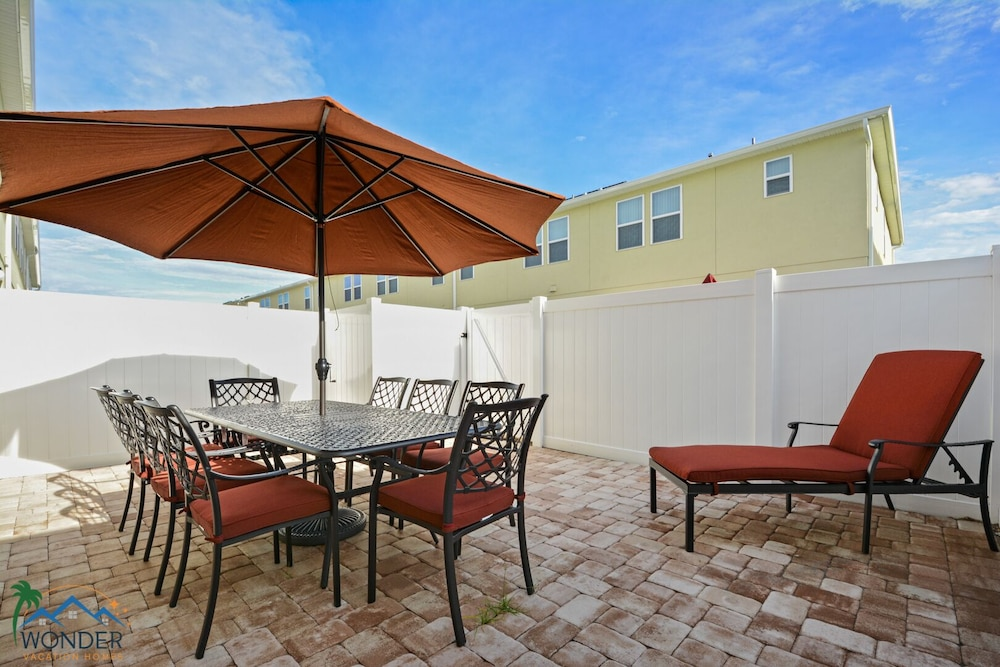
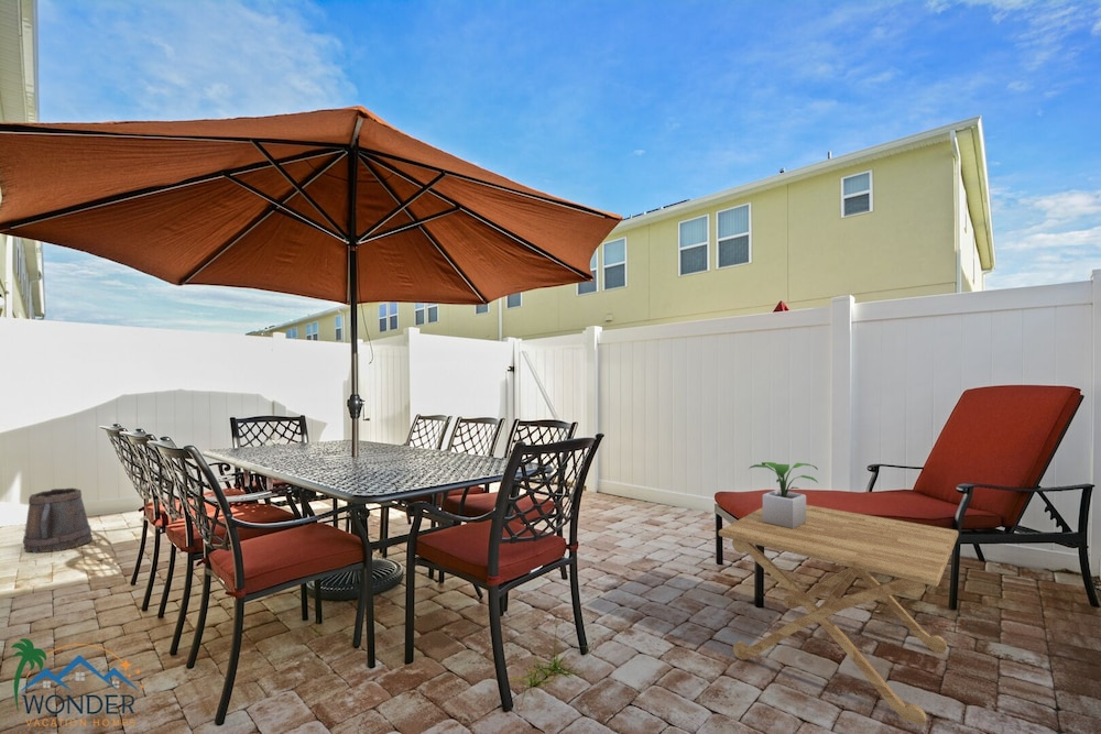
+ bucket (58, 517)
+ potted plant (781, 491)
+ side table (838, 592)
